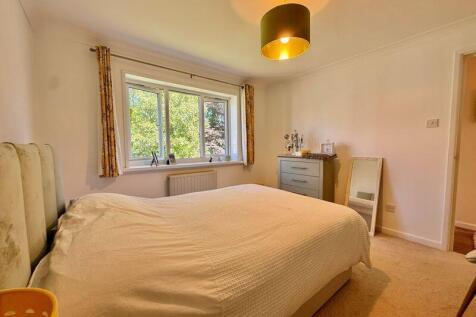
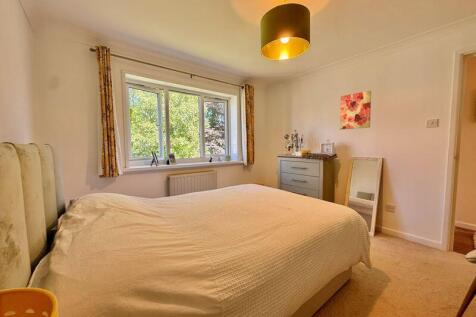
+ wall art (354, 111)
